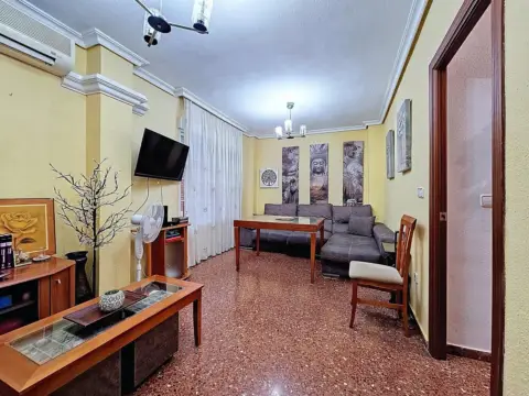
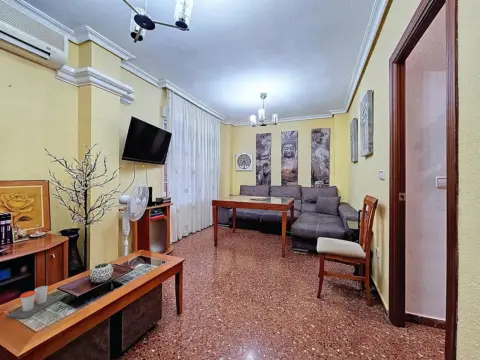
+ cup (33, 298)
